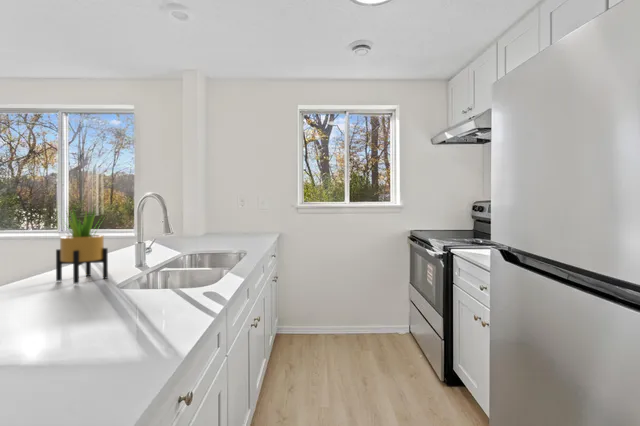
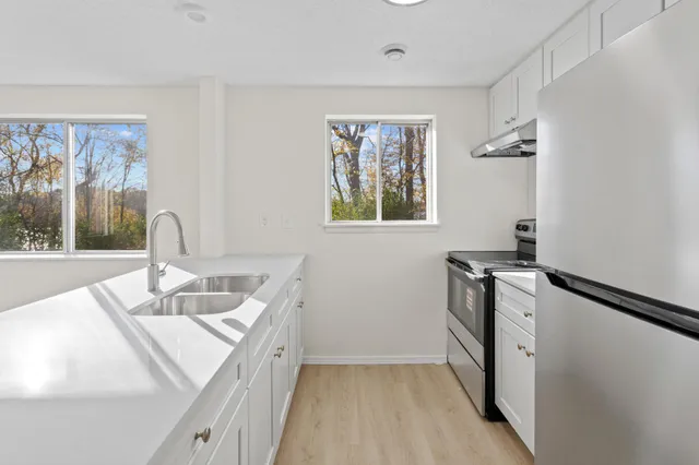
- potted plant (82, 242)
